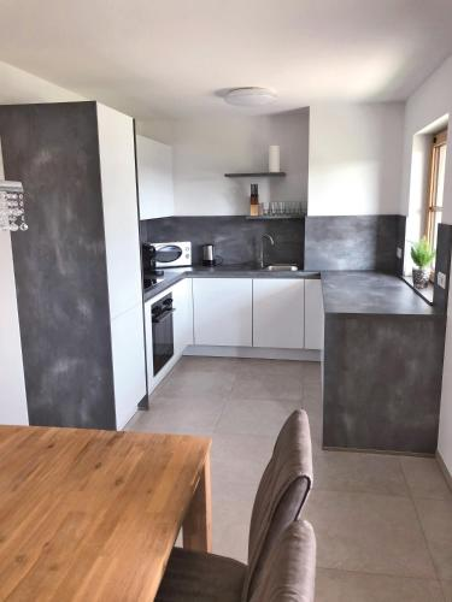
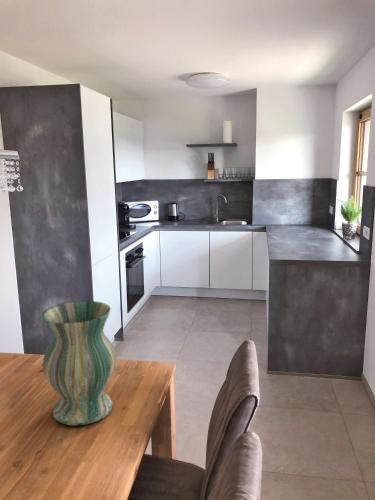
+ vase (80, 361)
